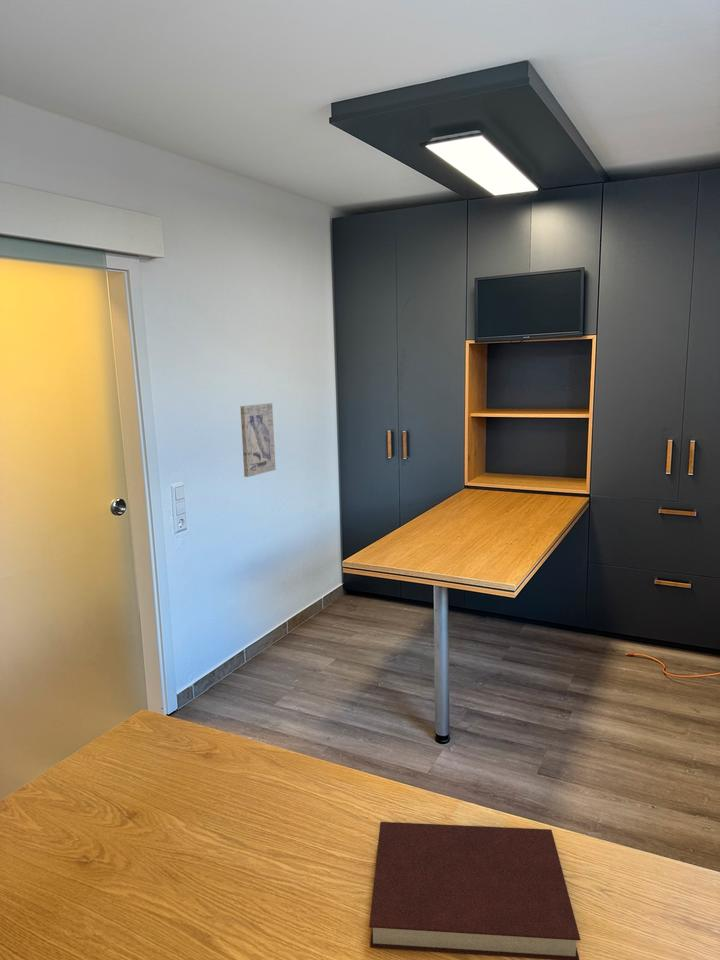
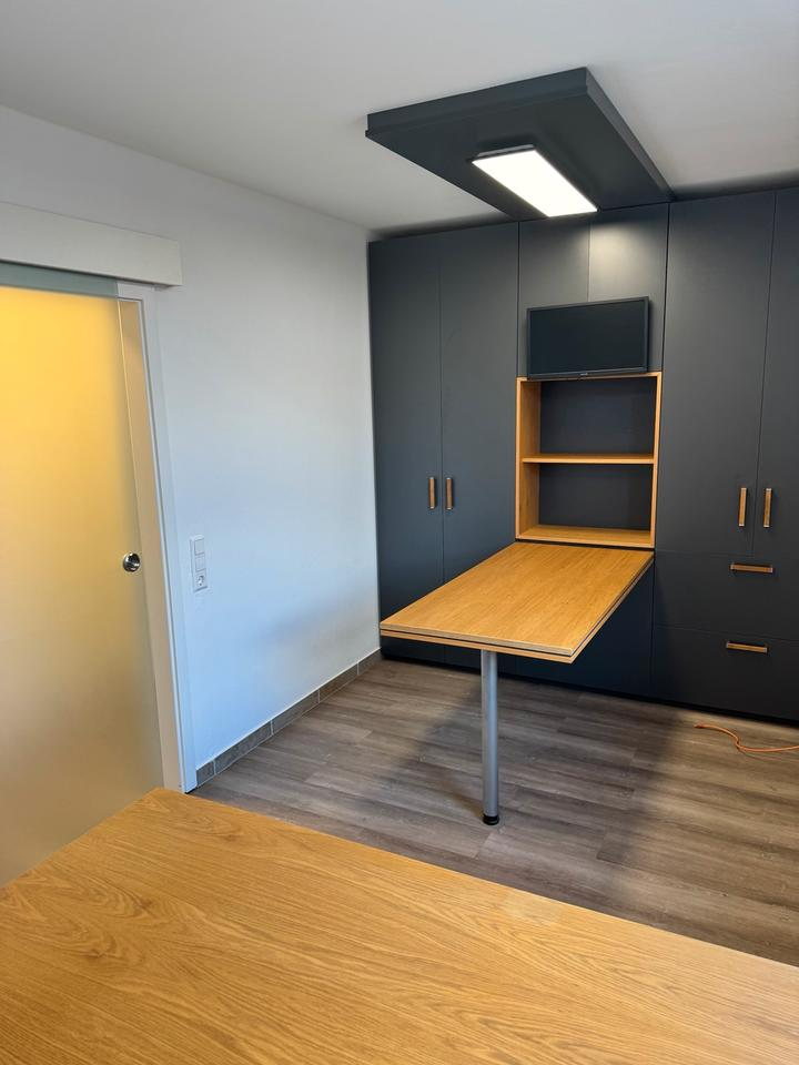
- wall art (258, 439)
- notebook (468, 883)
